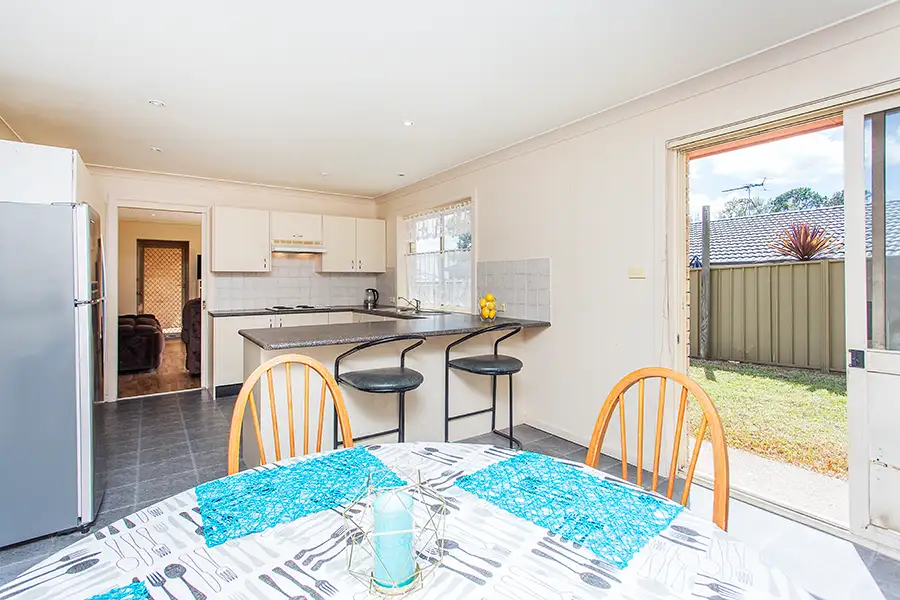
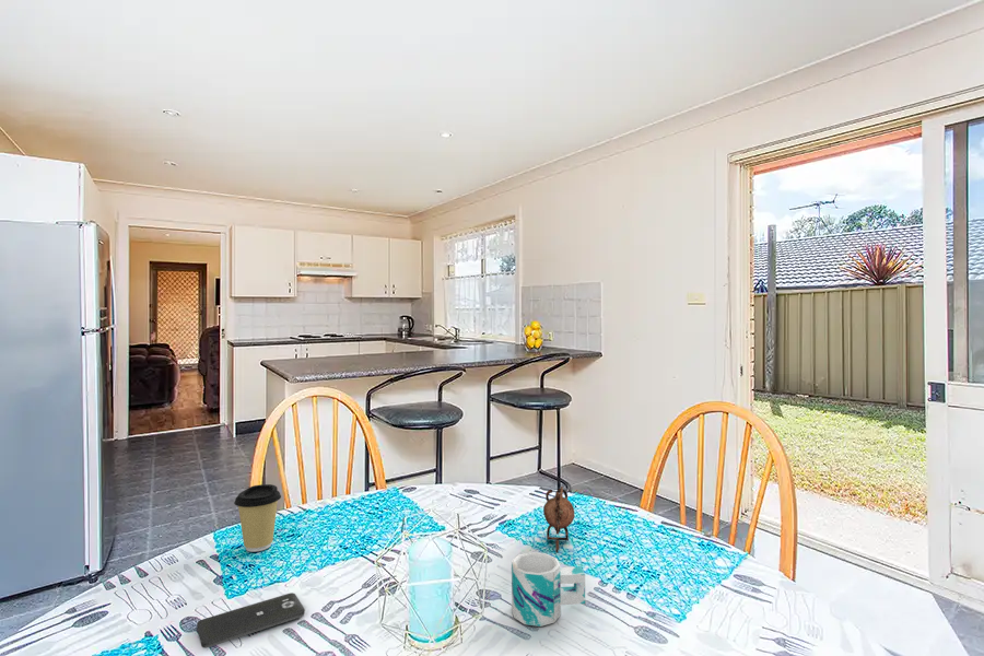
+ smartphone (251, 618)
+ mug (548, 586)
+ coffee cup (258, 518)
+ teapot (559, 514)
